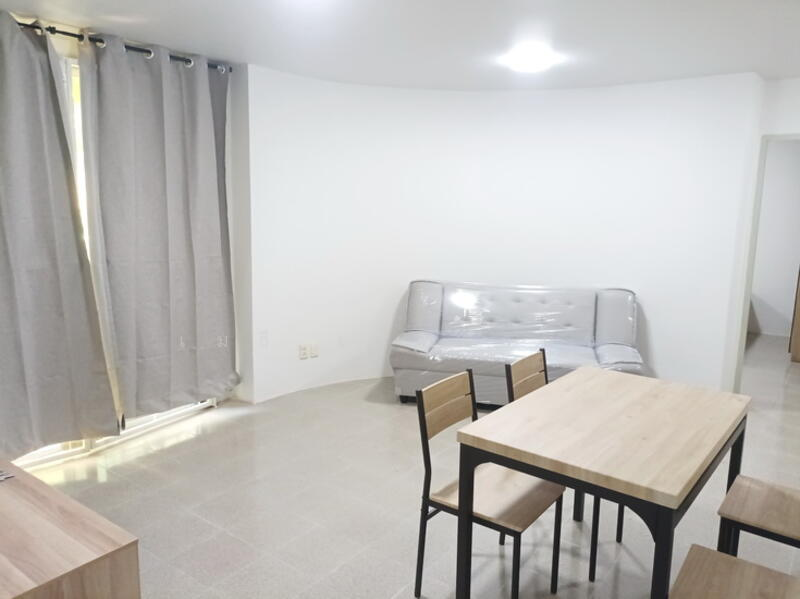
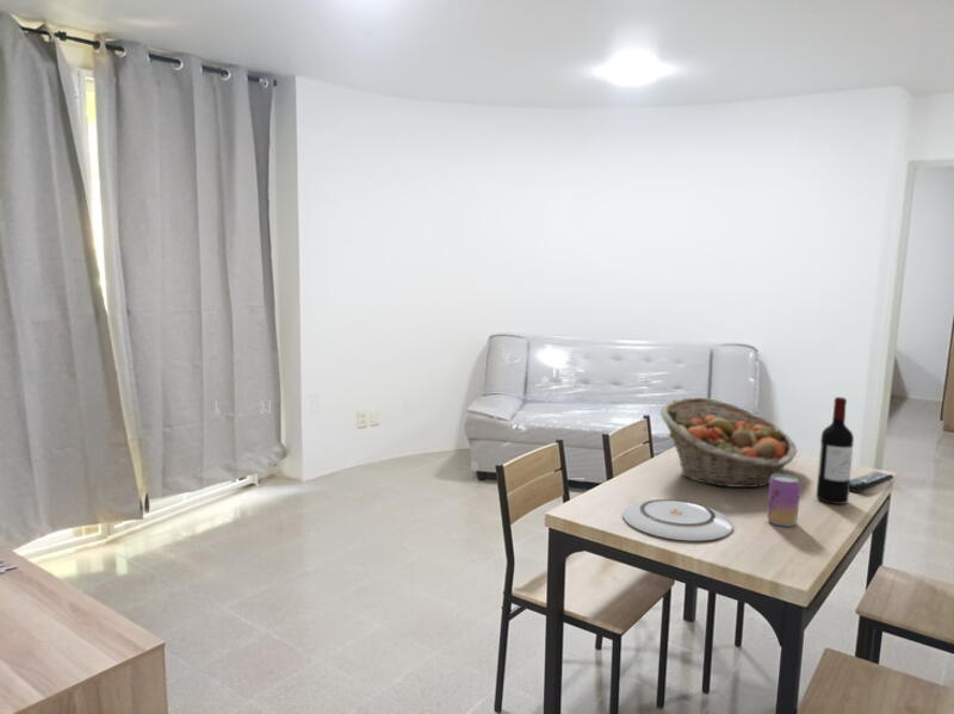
+ plate (676, 515)
+ fruit basket (726, 440)
+ remote control (869, 480)
+ wine bottle (836, 449)
+ beverage can (782, 499)
